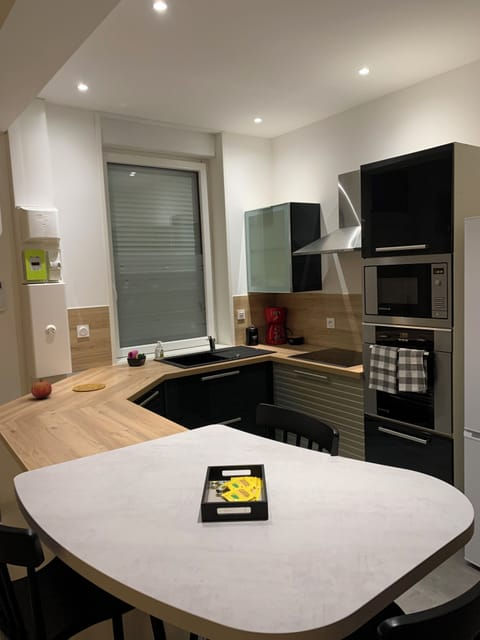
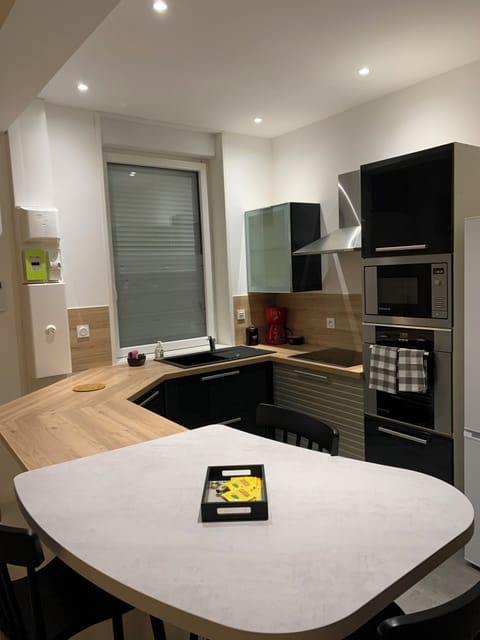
- fruit (41, 388)
